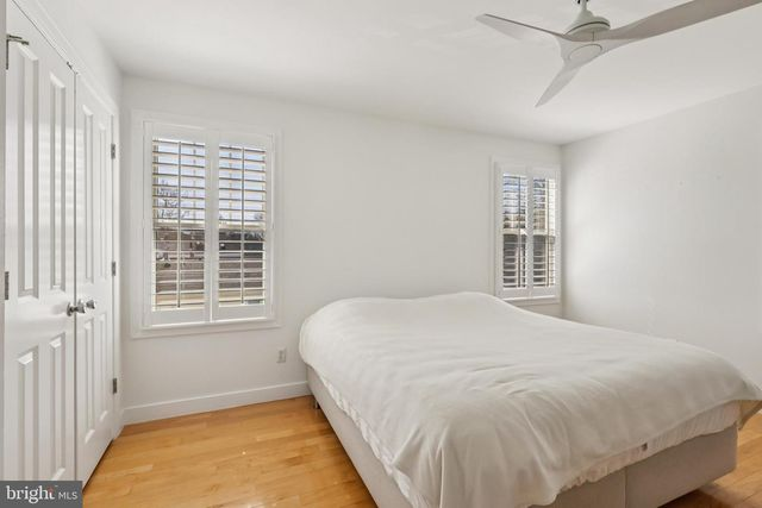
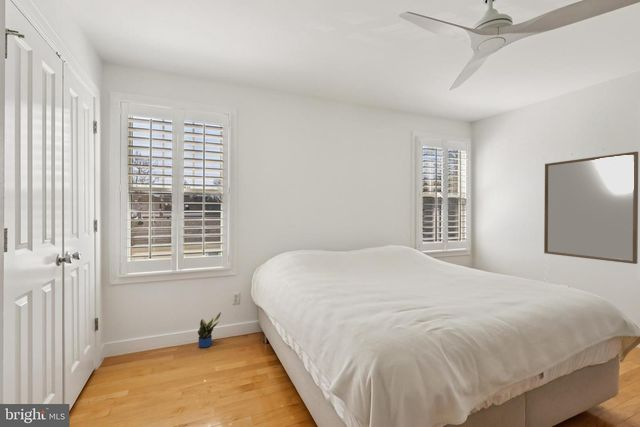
+ home mirror (586, 208)
+ potted plant (209, 327)
